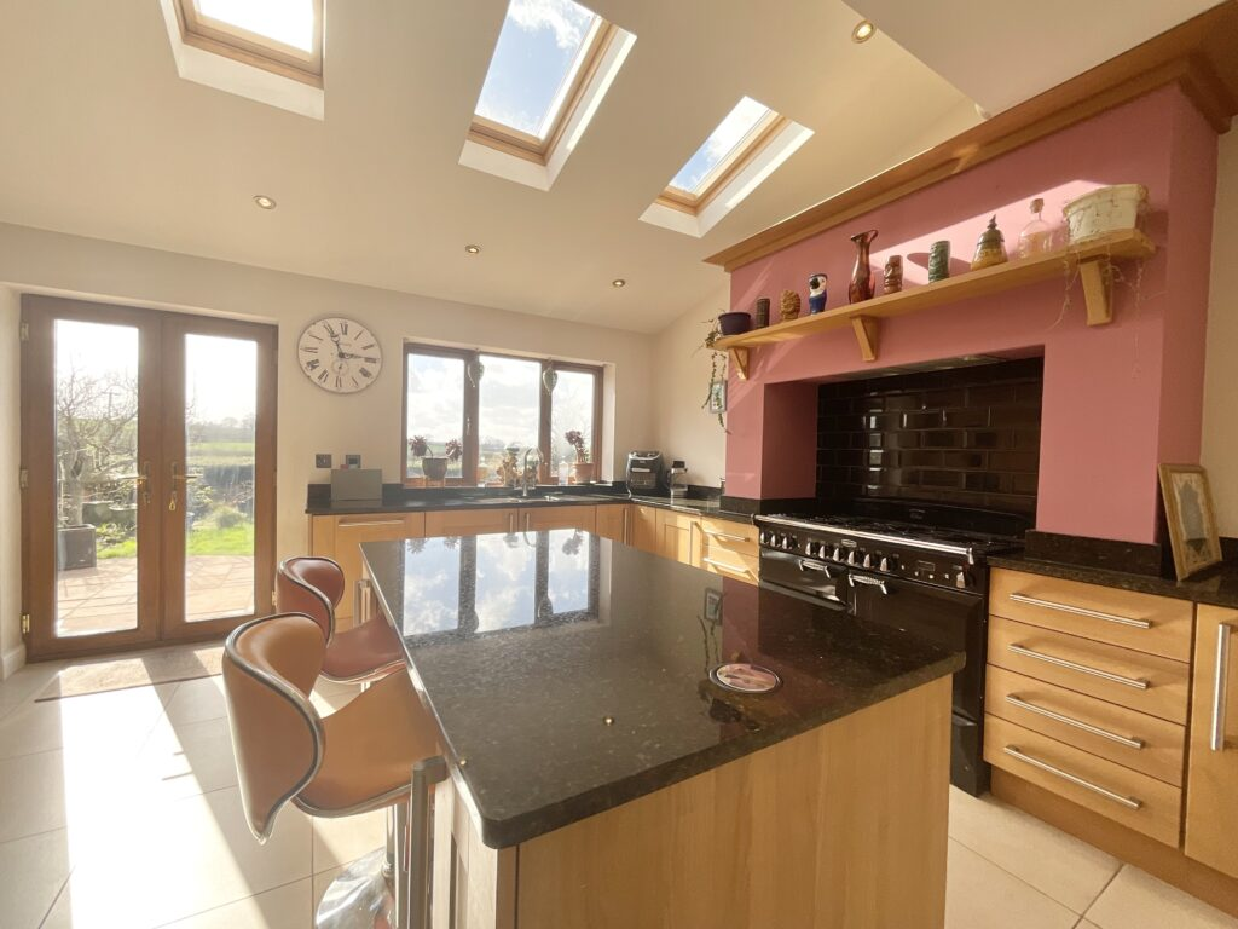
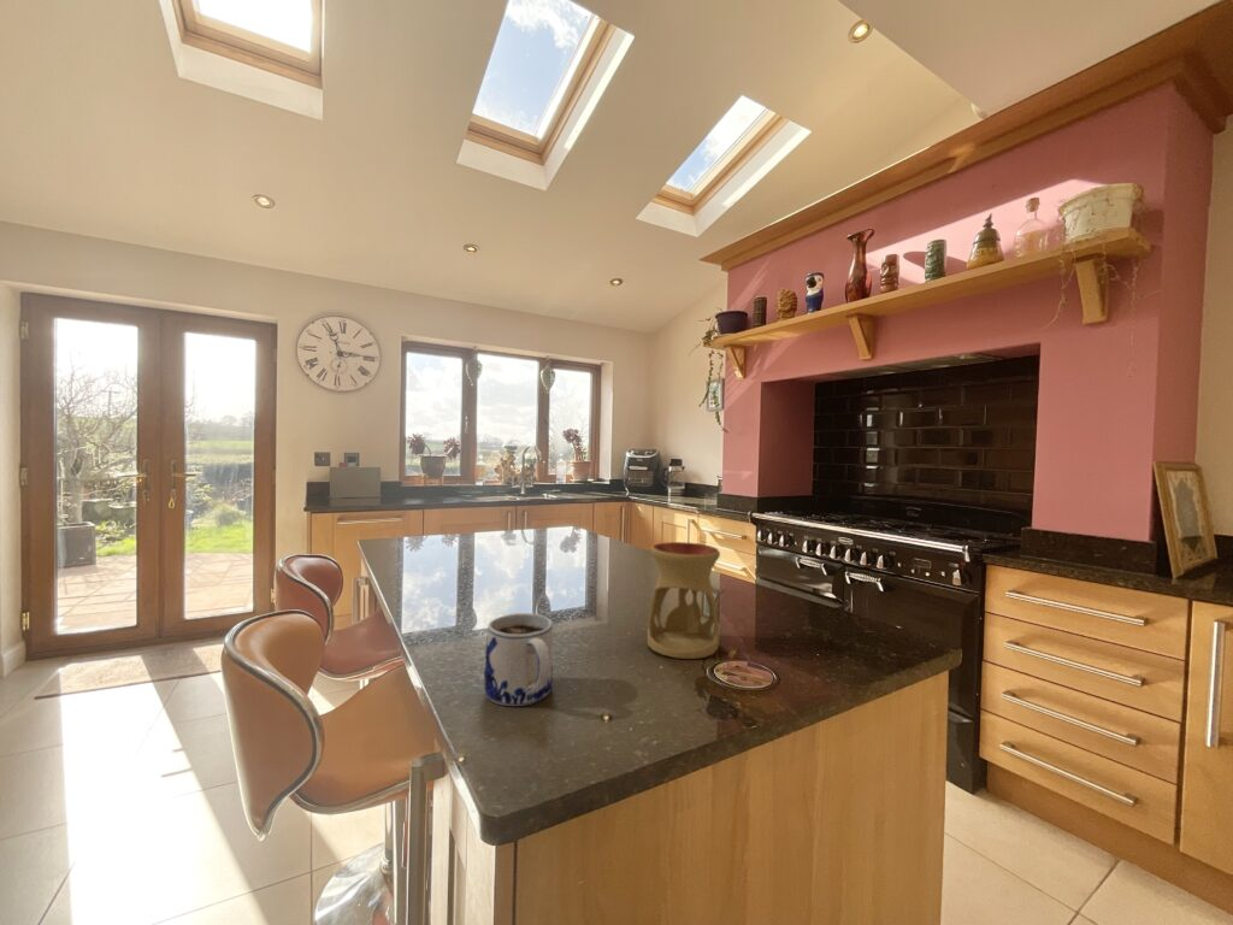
+ mug (524, 659)
+ oil burner (683, 596)
